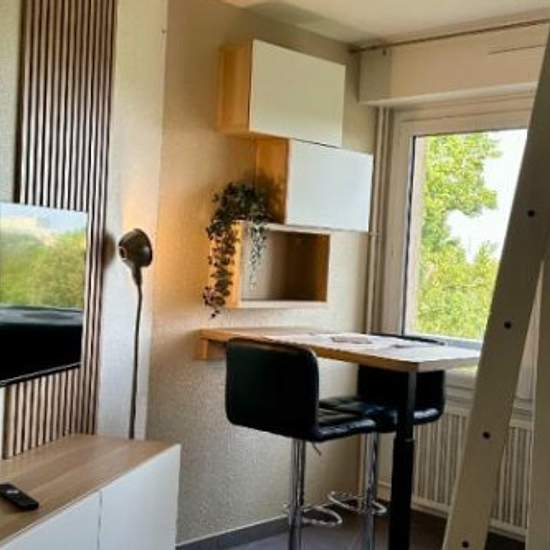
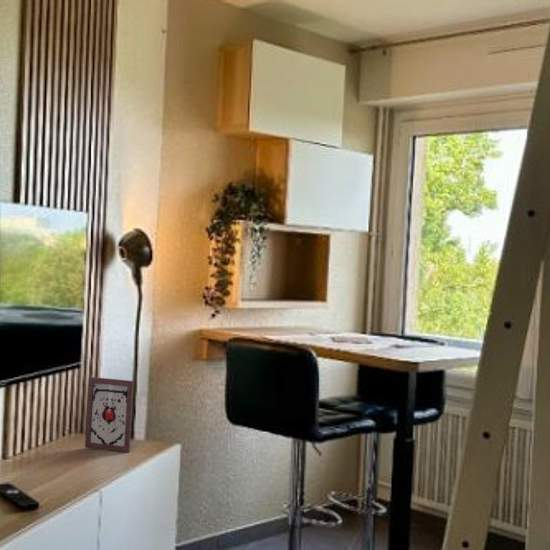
+ picture frame (113, 412)
